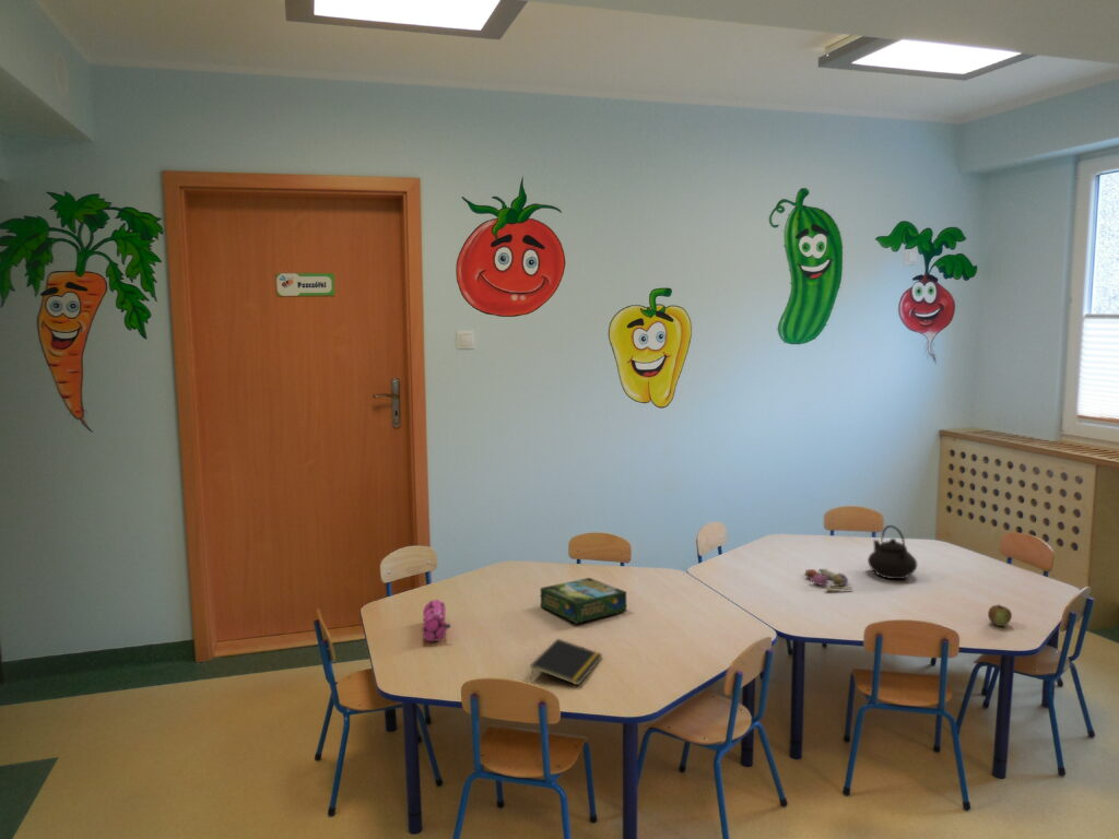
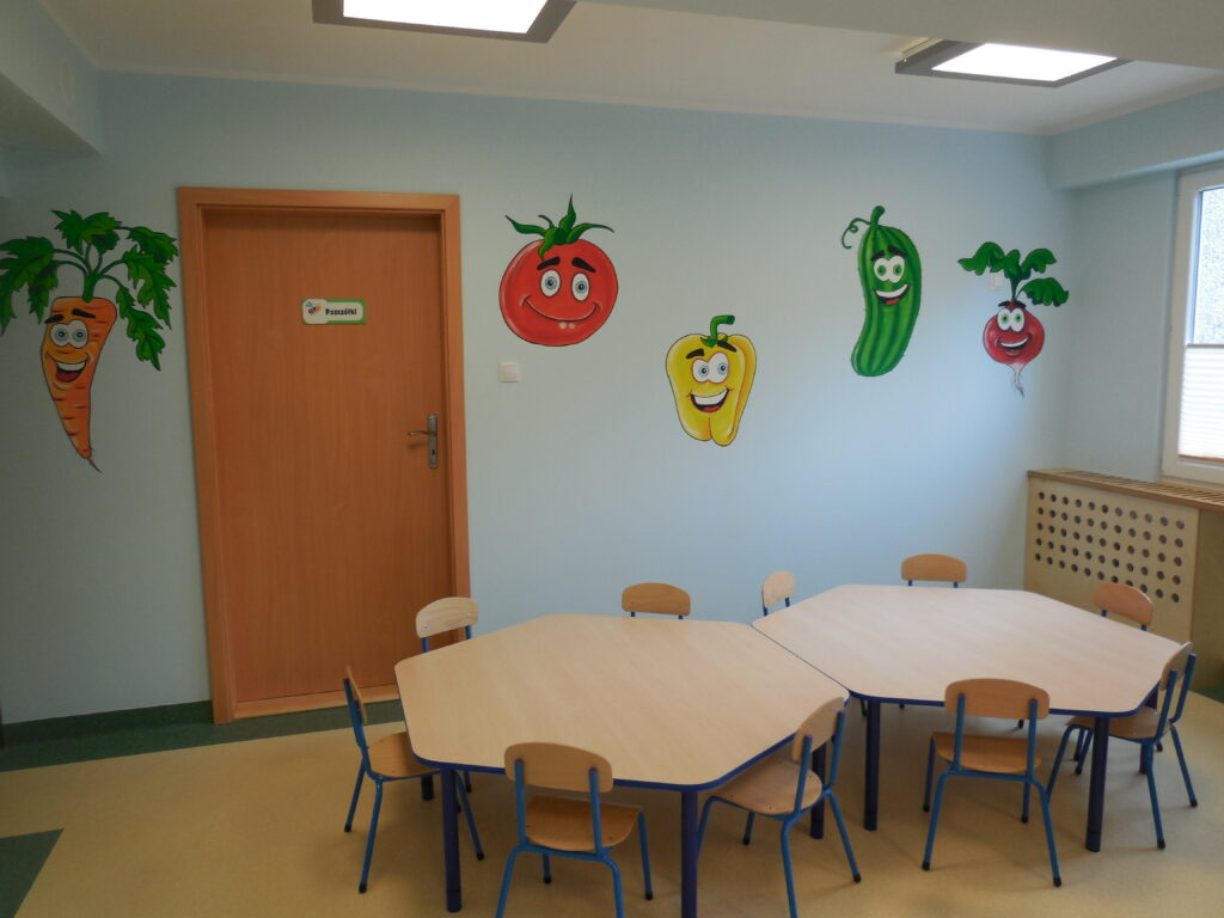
- pencil case (435, 618)
- board game (582, 599)
- apple (1000, 614)
- toy food set (824, 576)
- teapot (890, 548)
- notepad (567, 660)
